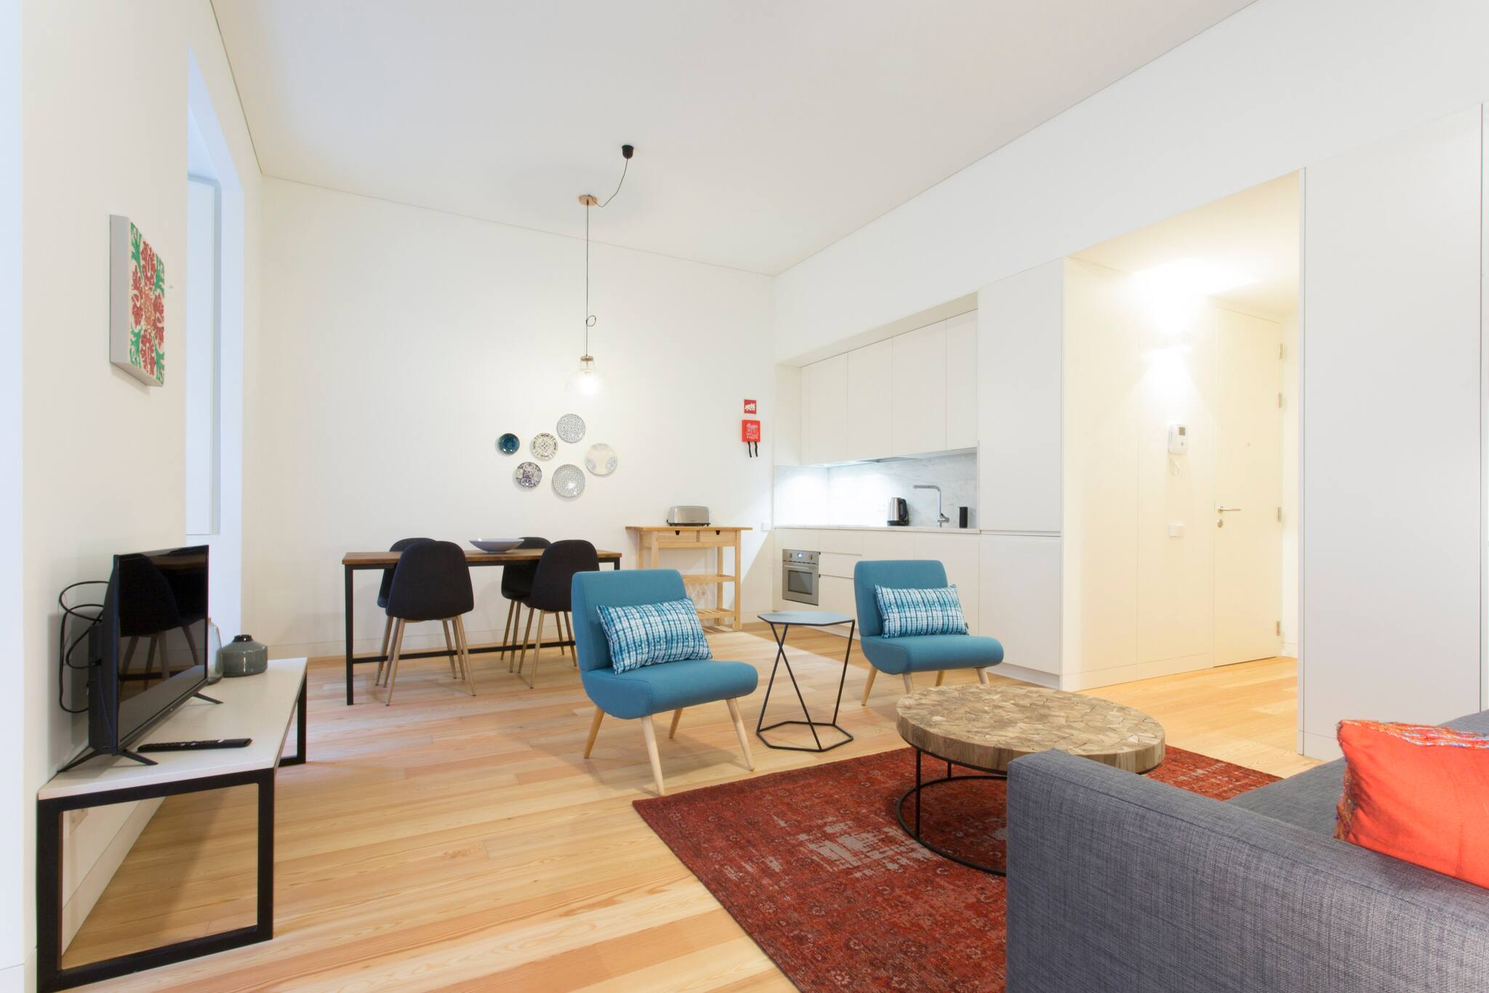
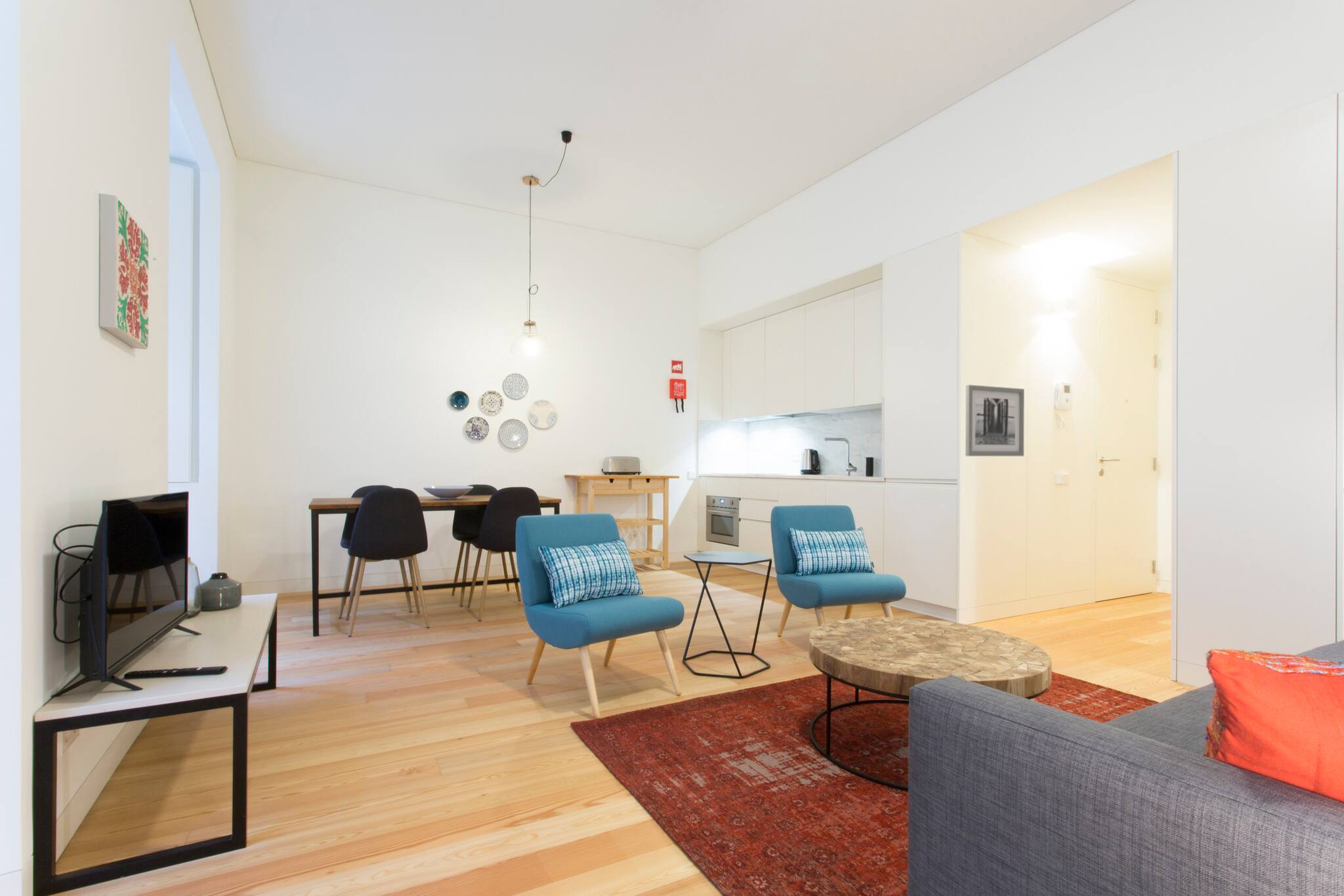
+ wall art (996, 421)
